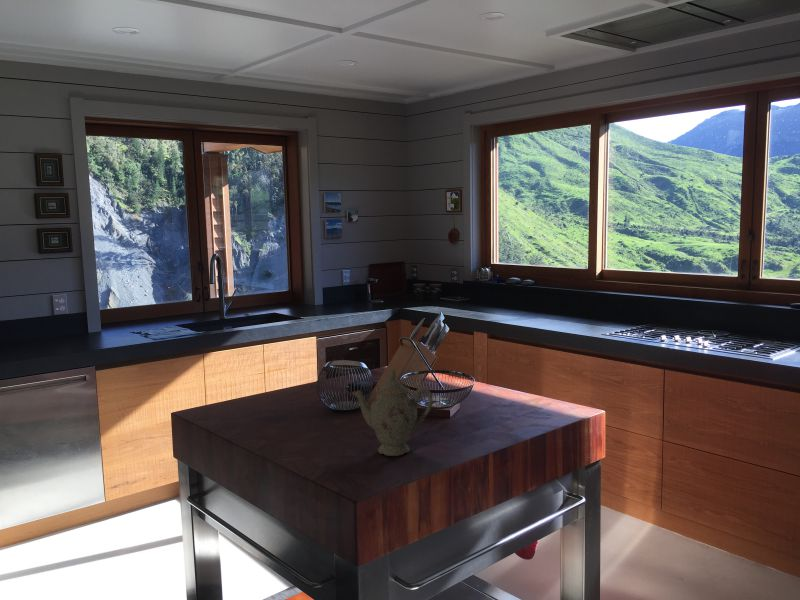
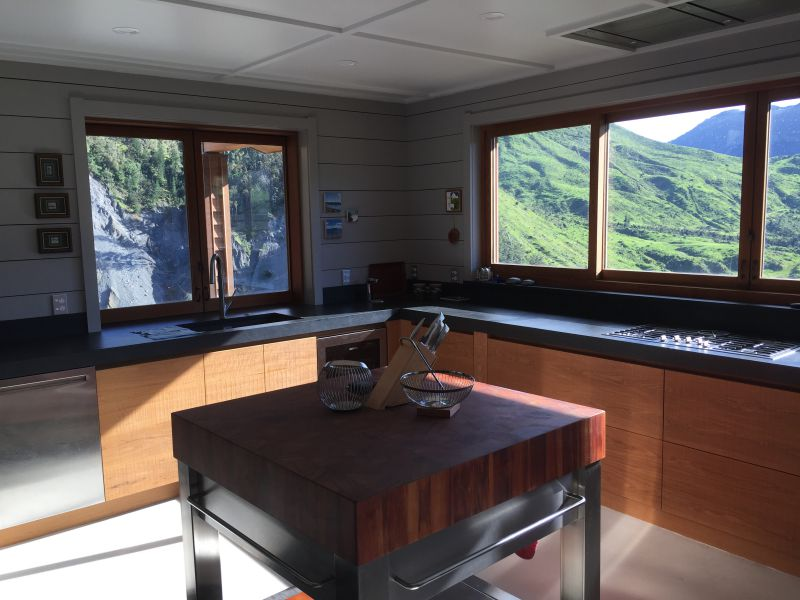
- chinaware (392, 410)
